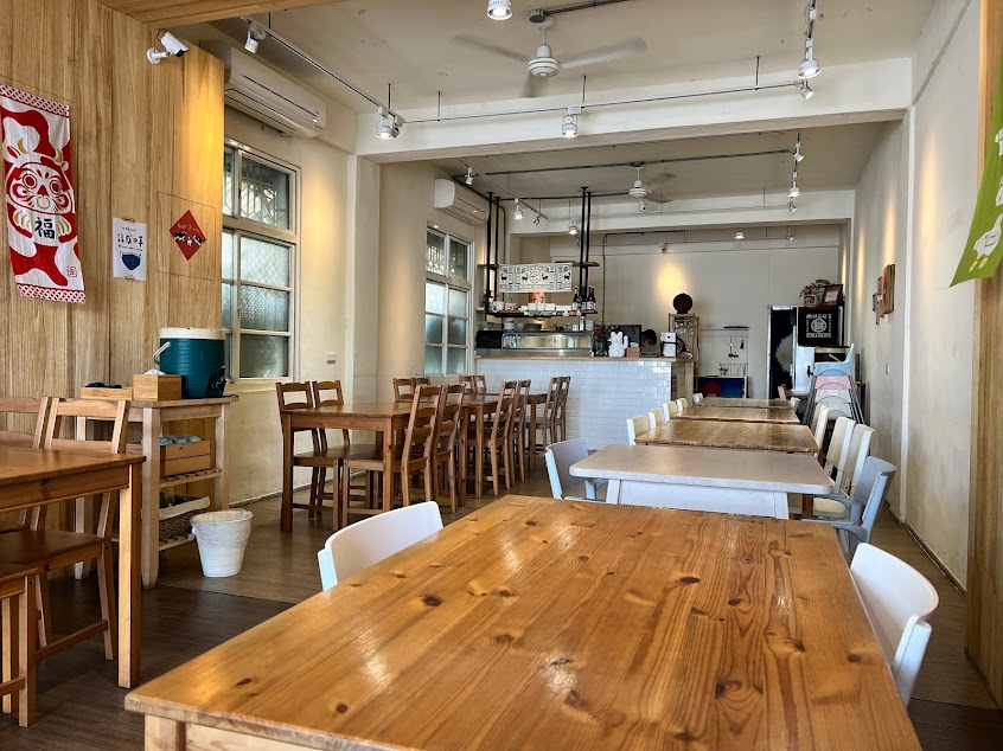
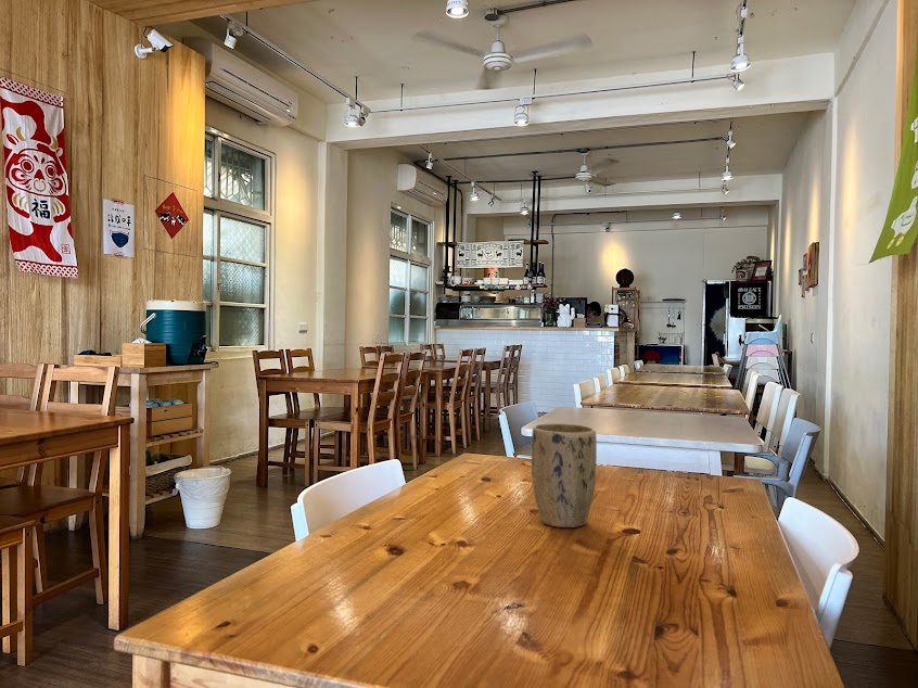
+ plant pot (563, 474)
